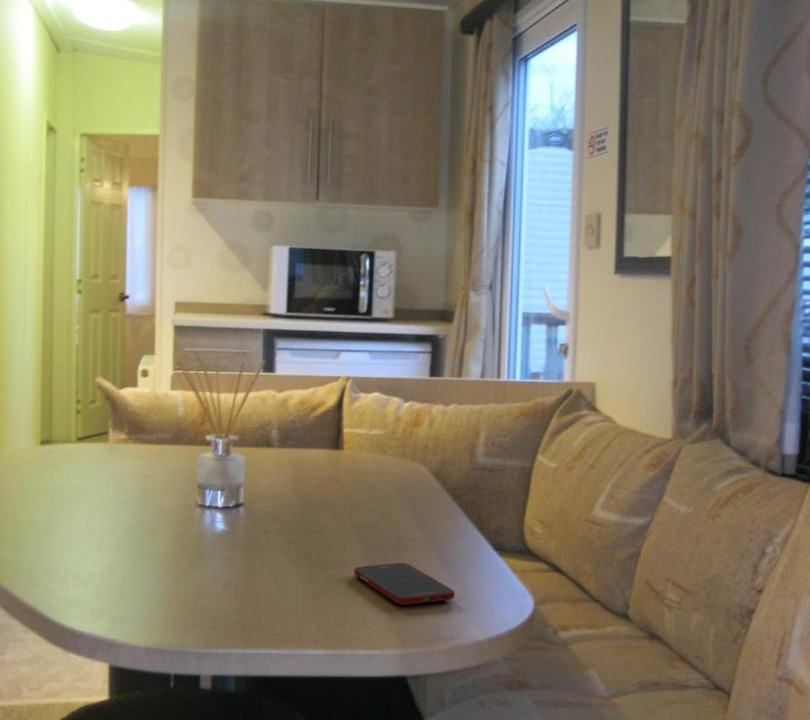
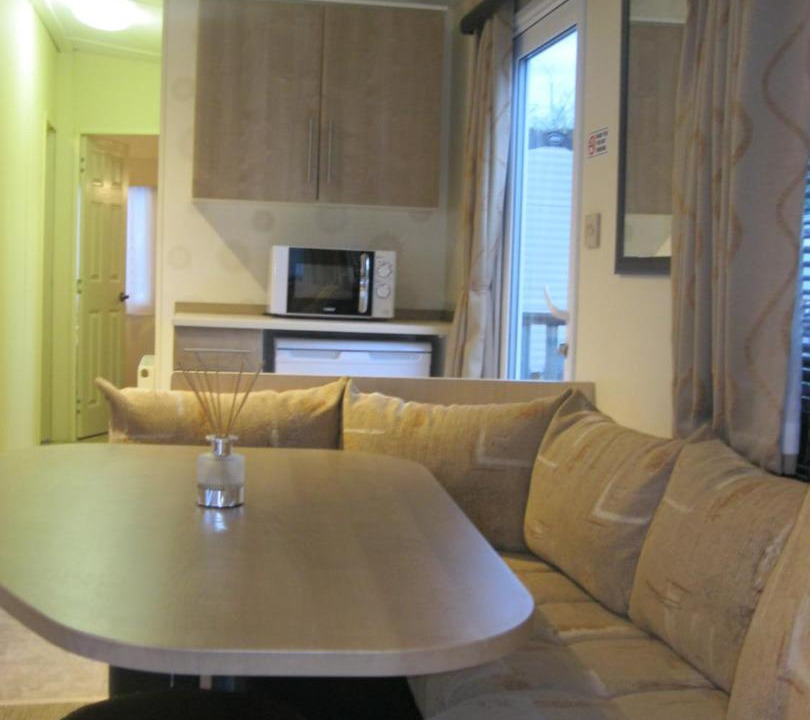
- cell phone (402, 583)
